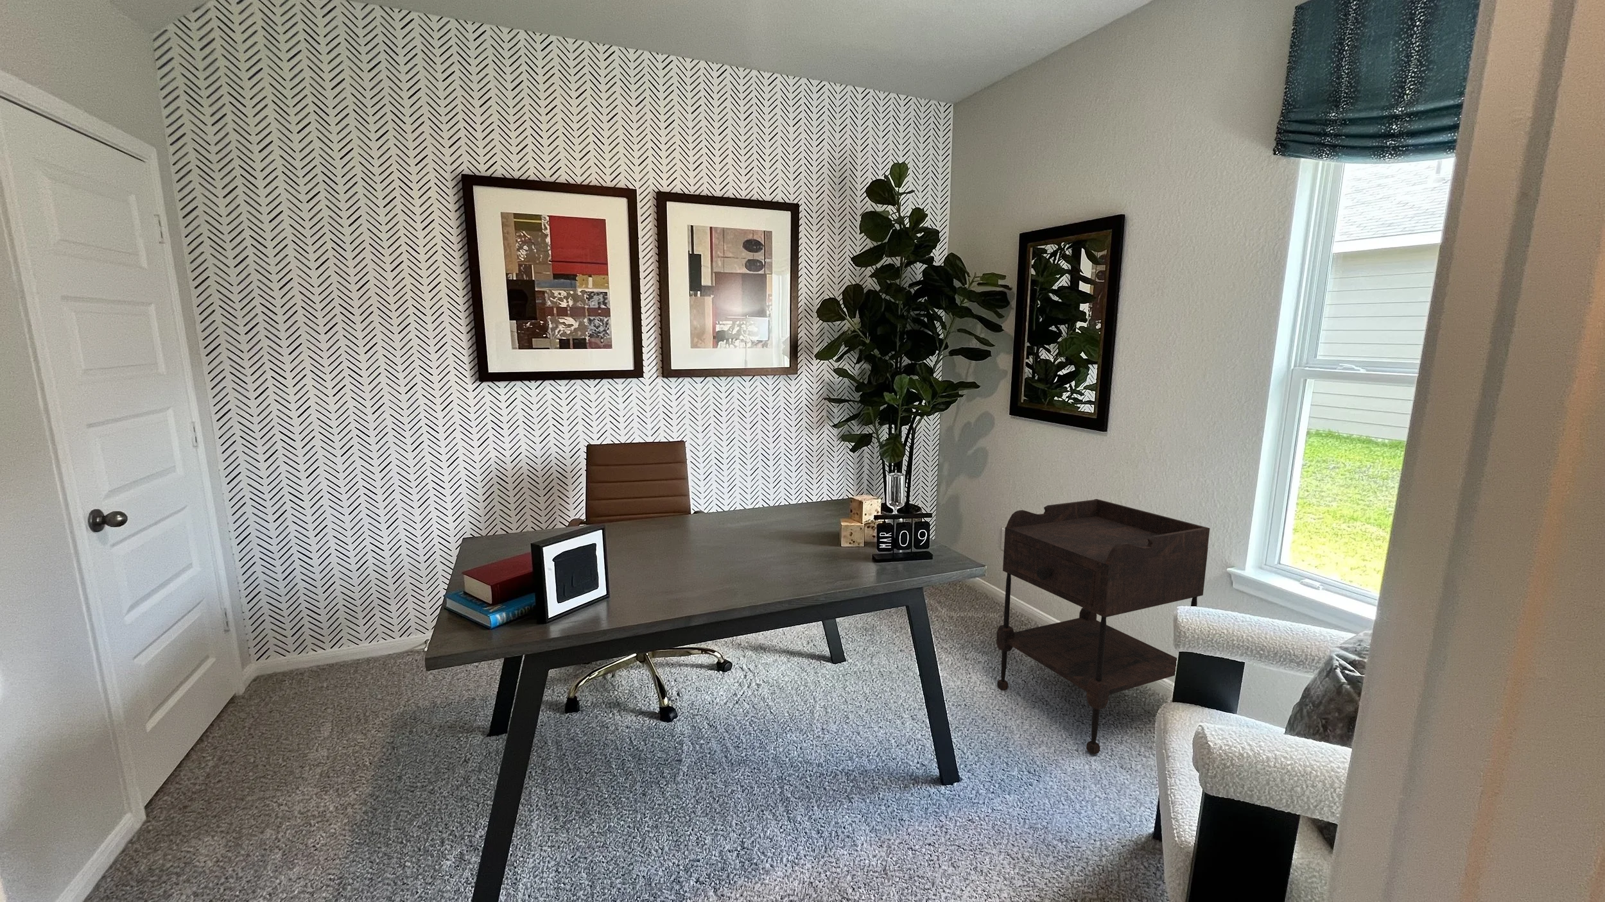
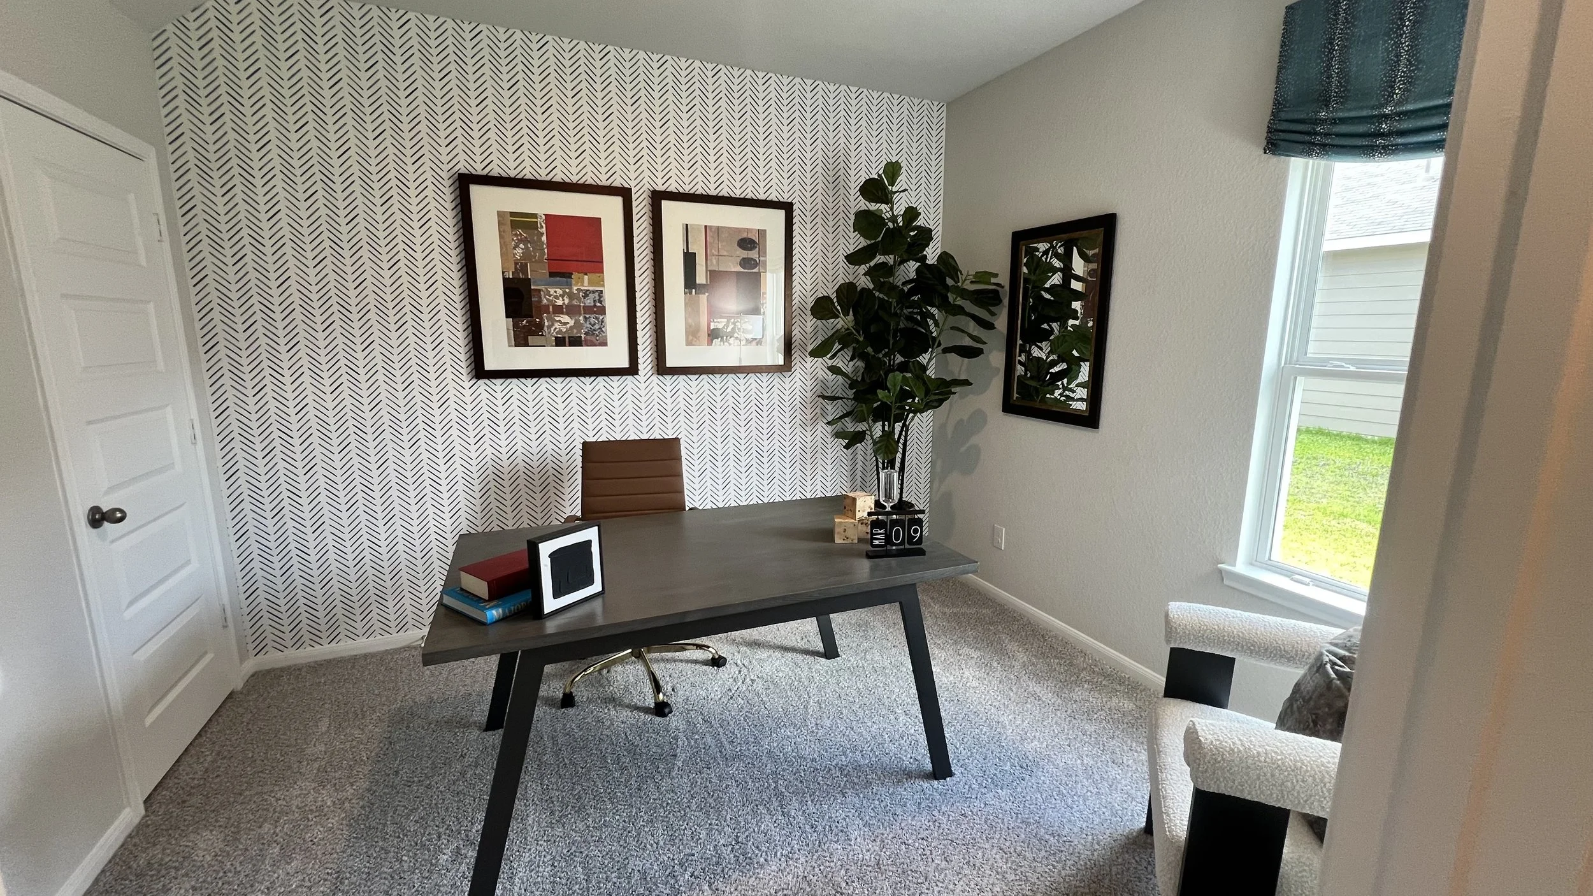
- side table (1090, 613)
